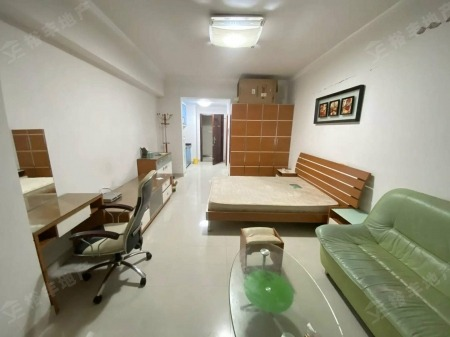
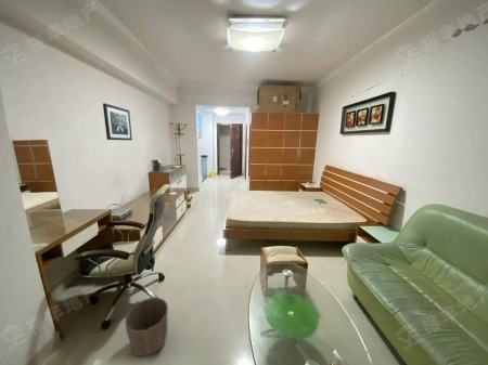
+ wall art (118, 123)
+ waste basket (149, 327)
